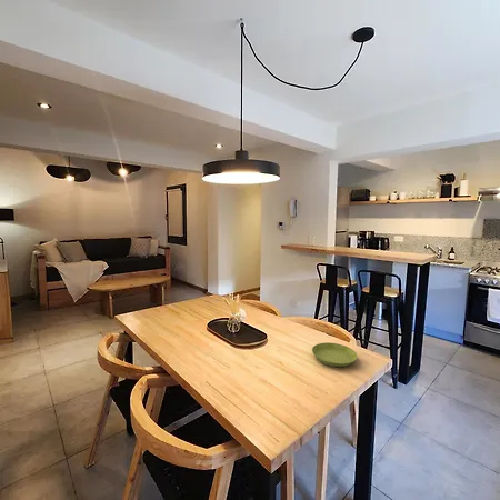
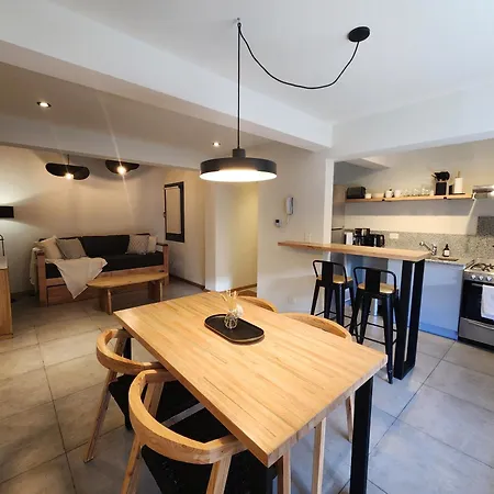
- saucer (333, 354)
